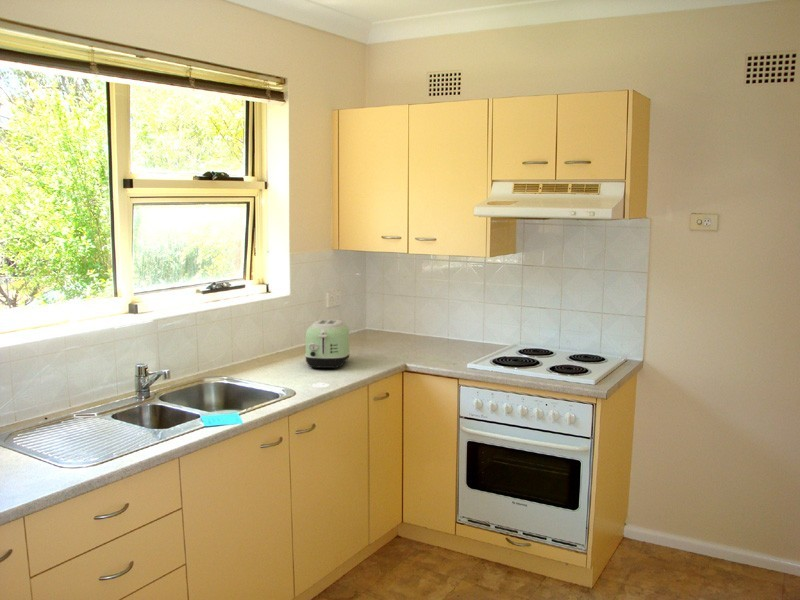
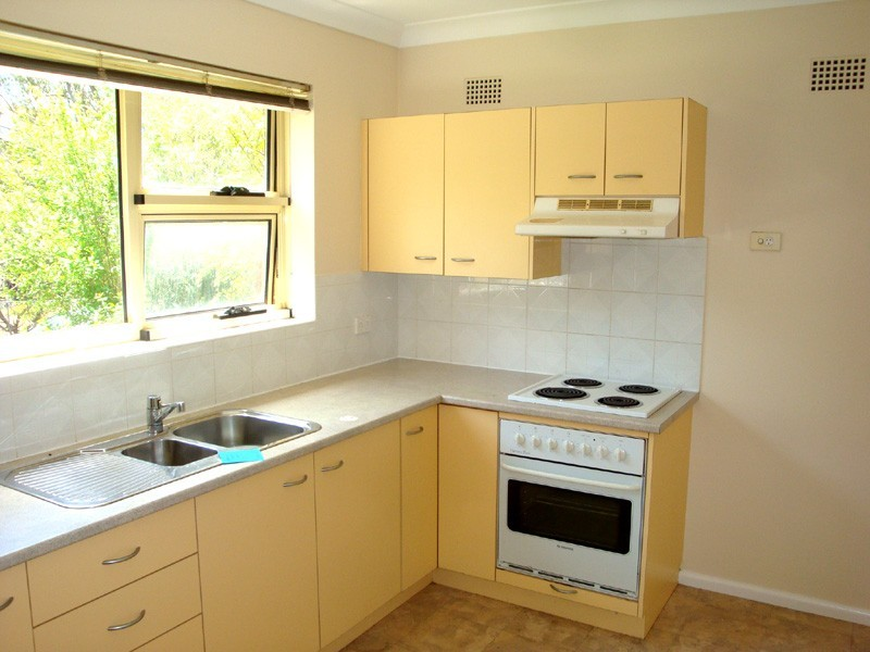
- toaster (327, 343)
